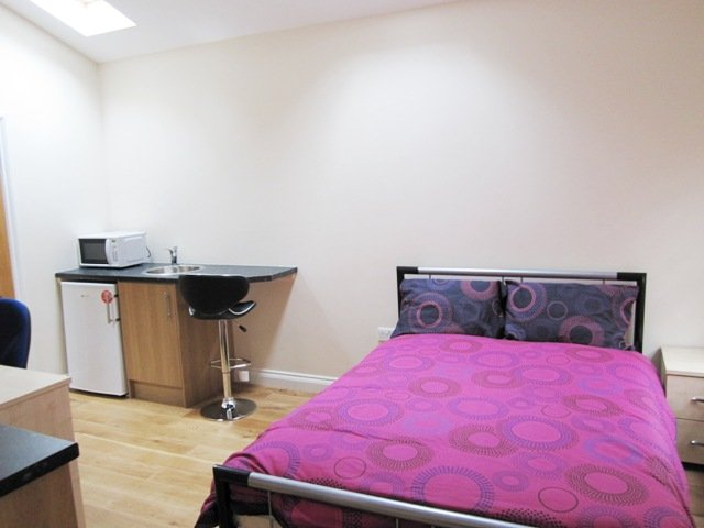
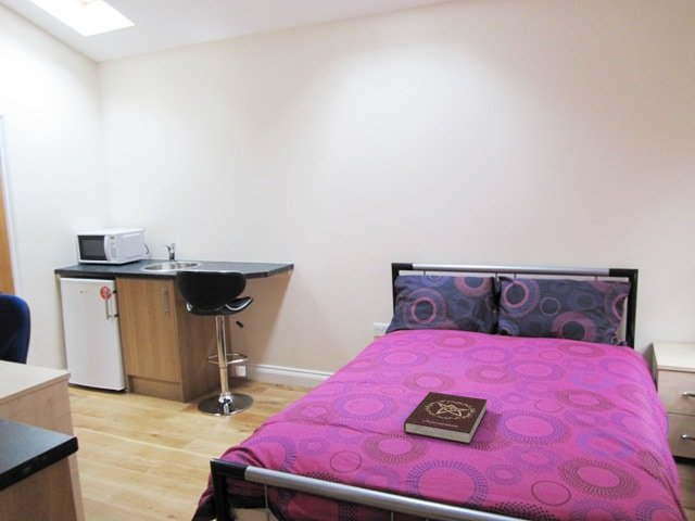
+ book (446, 415)
